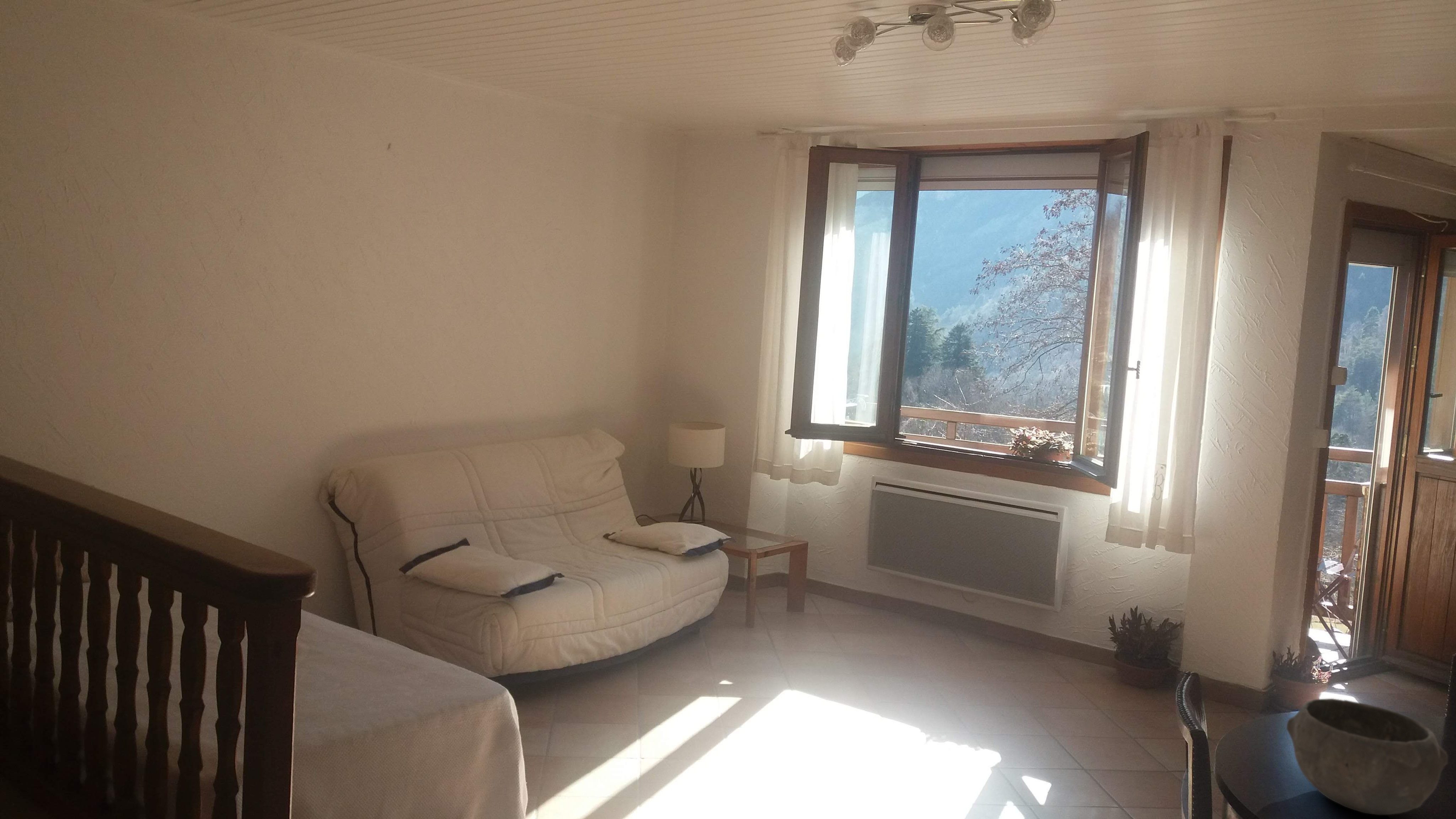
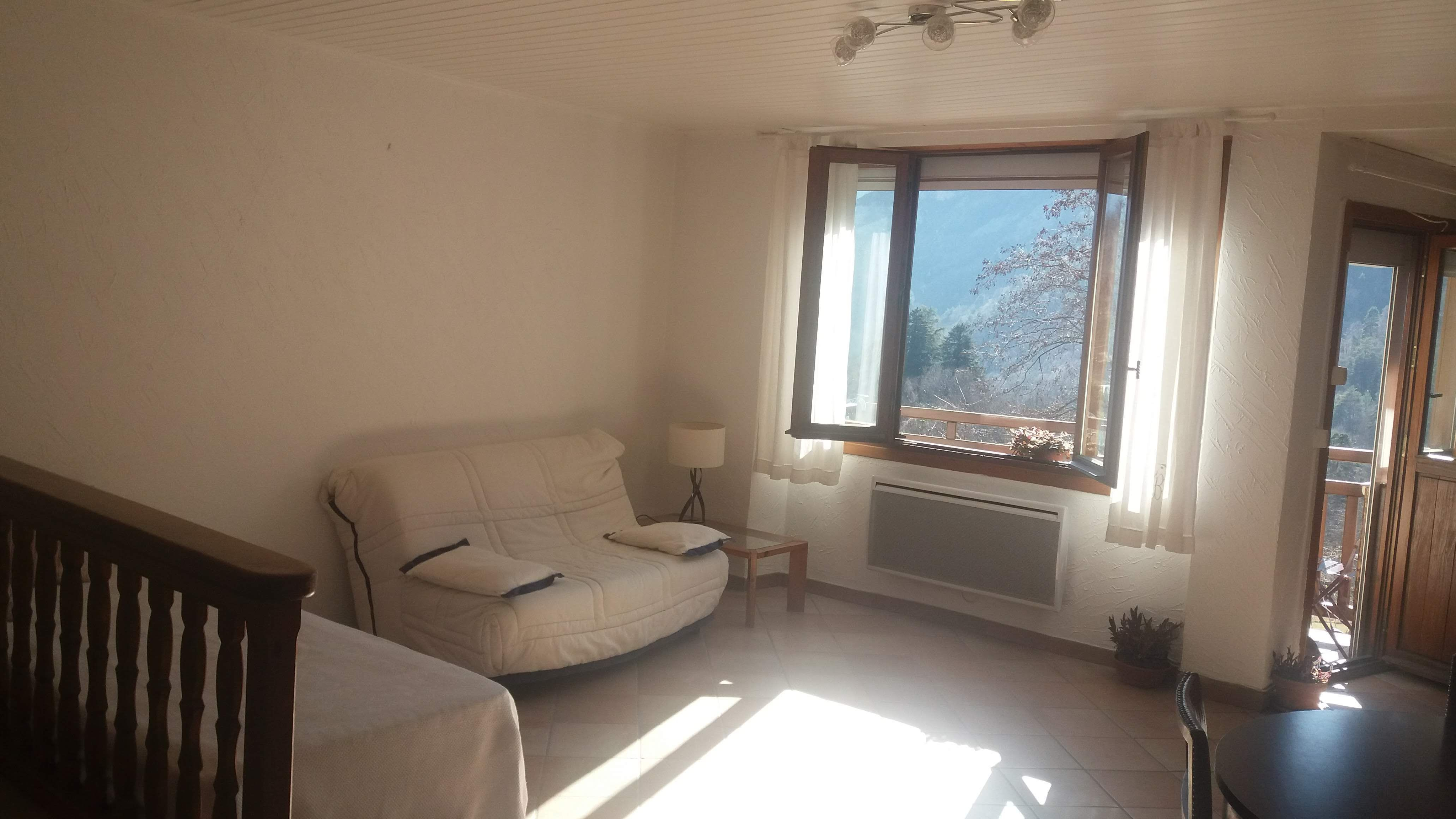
- bowl (1362, 759)
